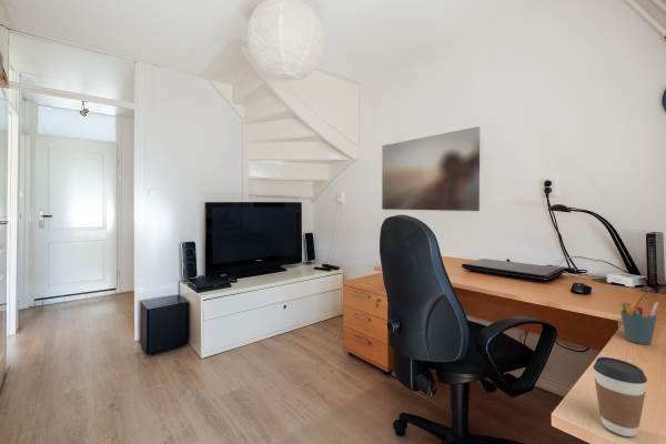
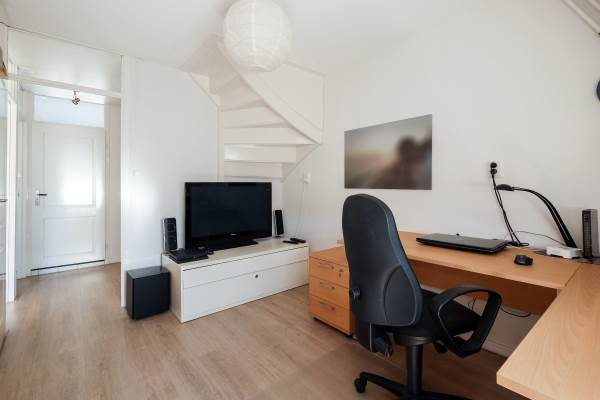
- coffee cup (618, 395)
- pen holder (637, 320)
